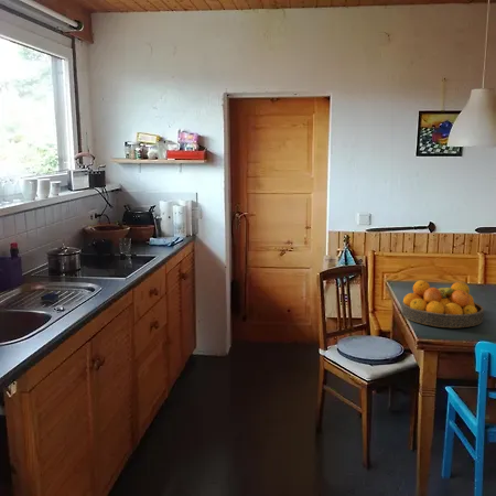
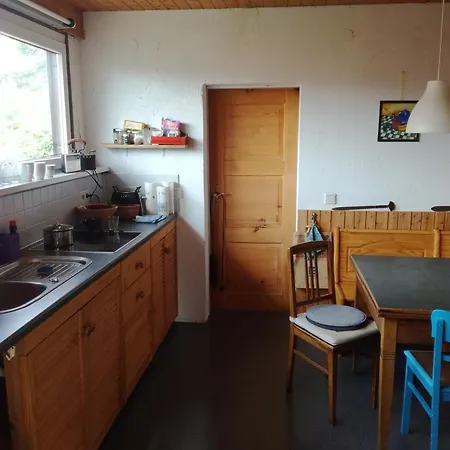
- fruit bowl (442, 300)
